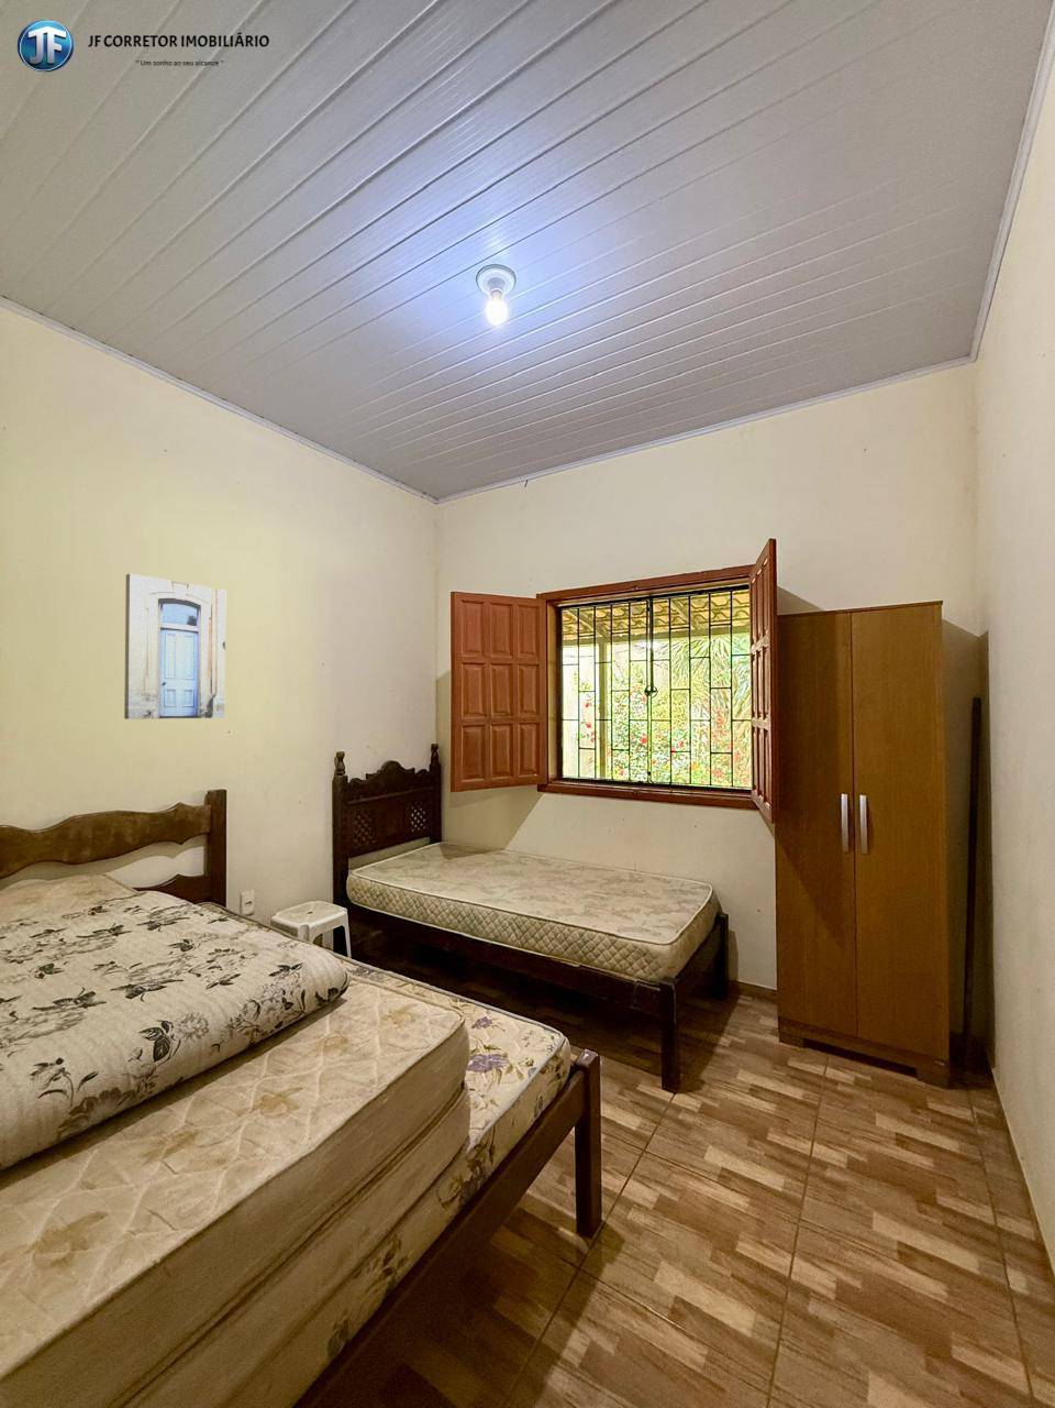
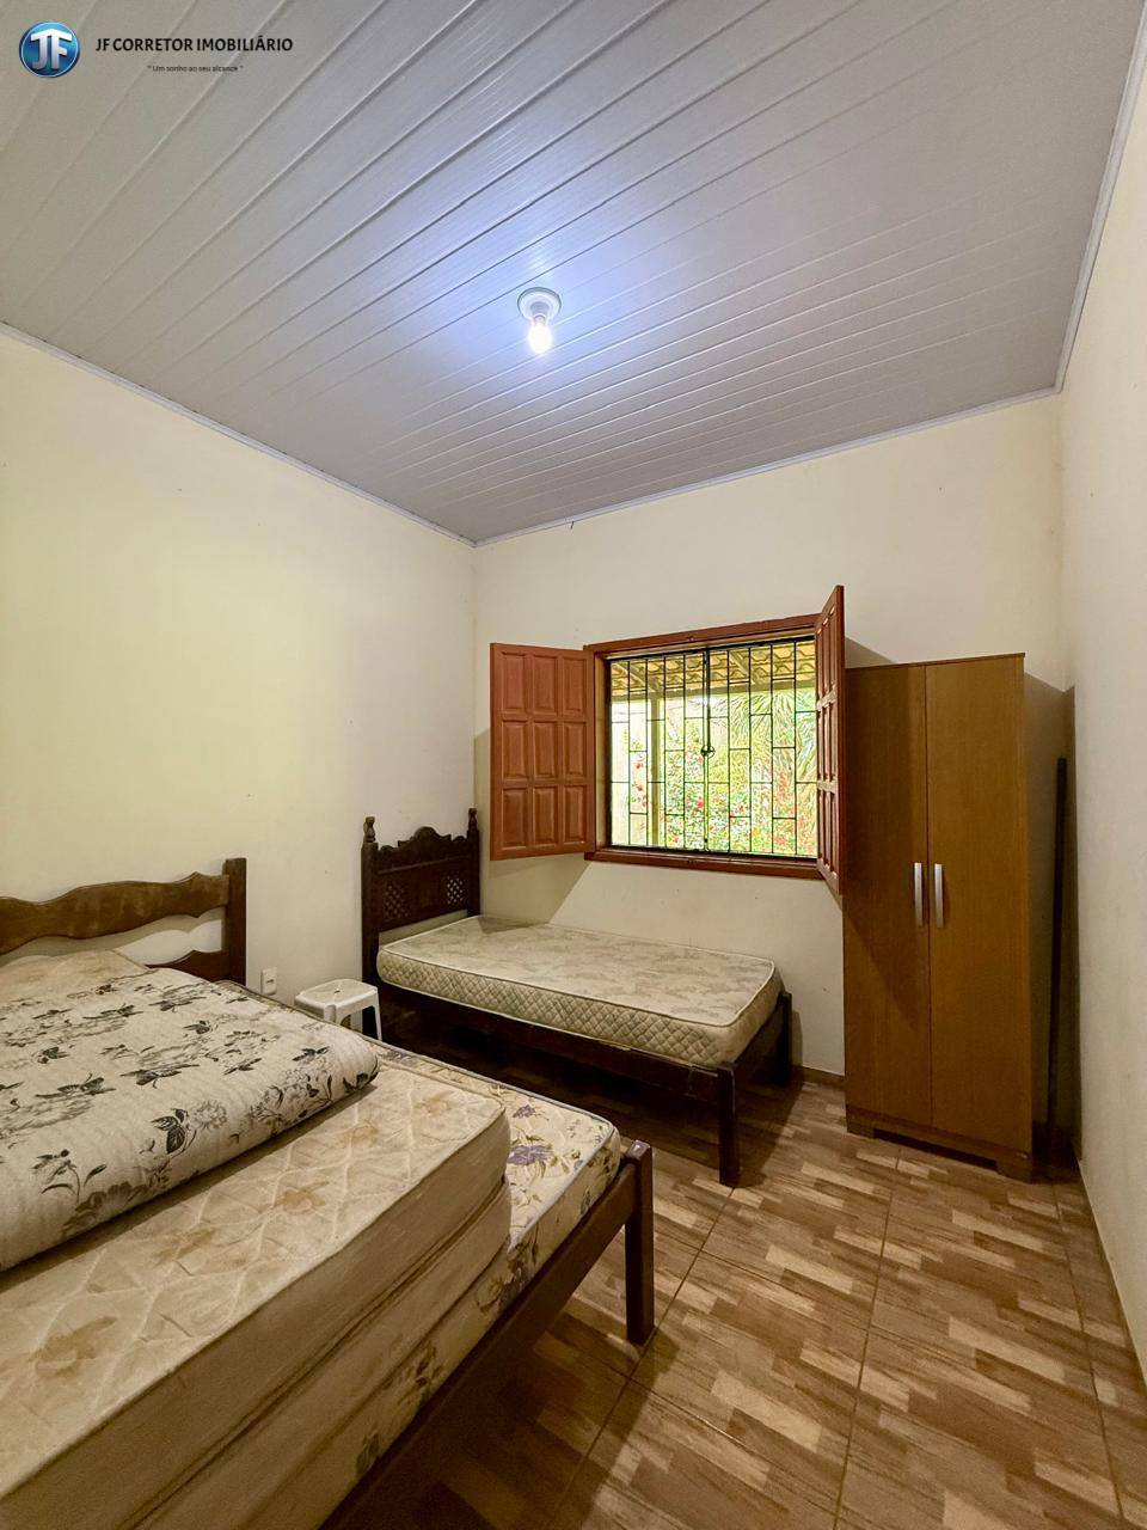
- wall art (178, 650)
